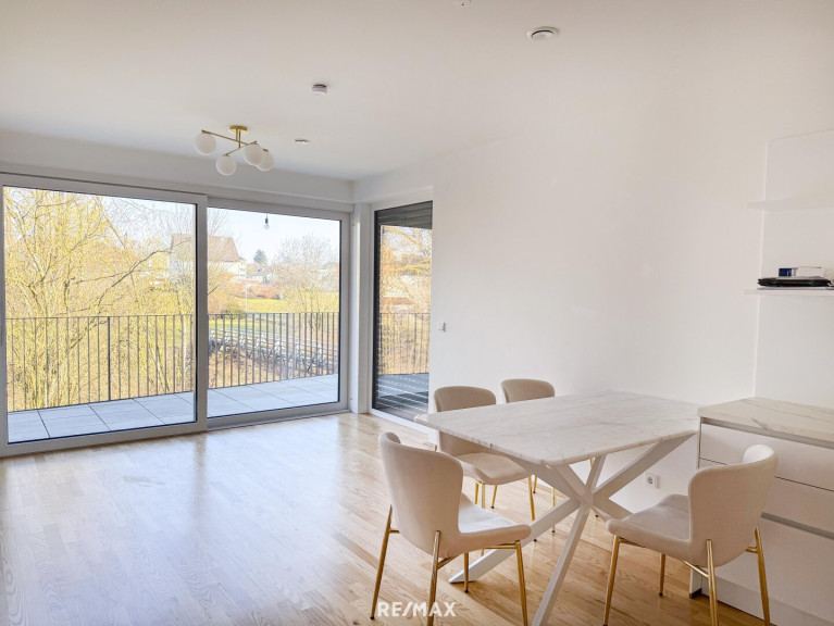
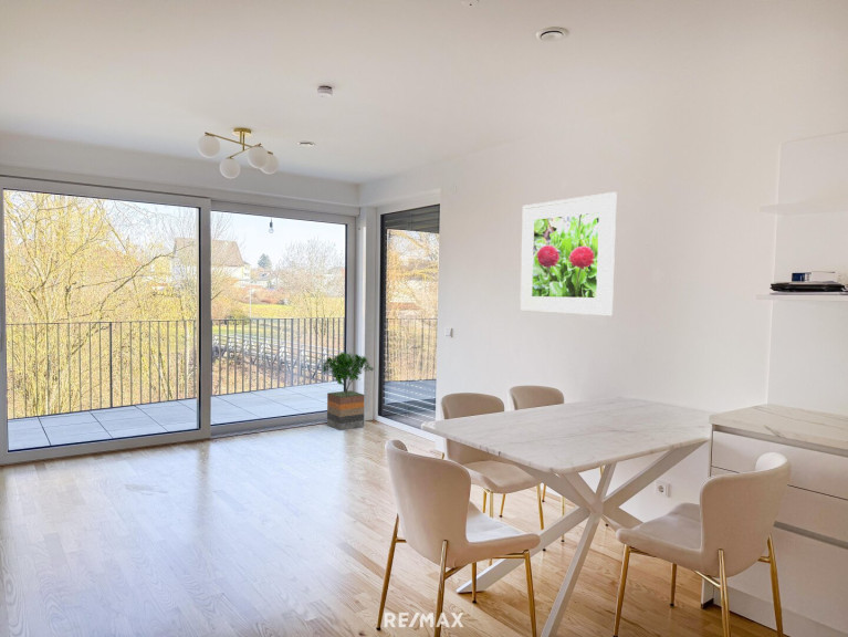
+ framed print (564, 257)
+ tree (346, 389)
